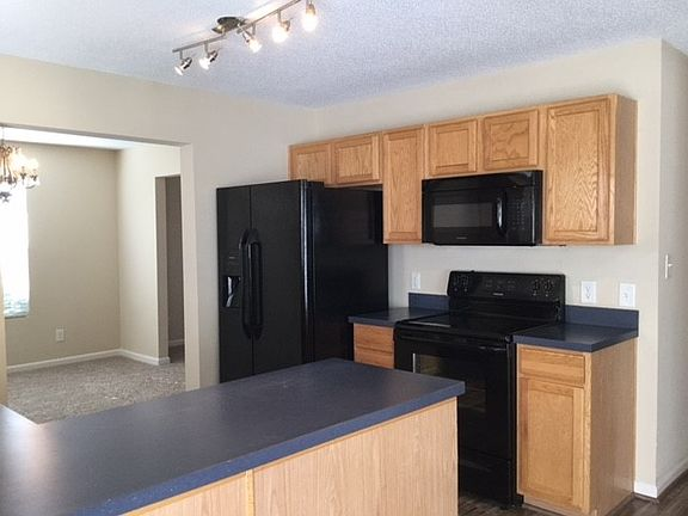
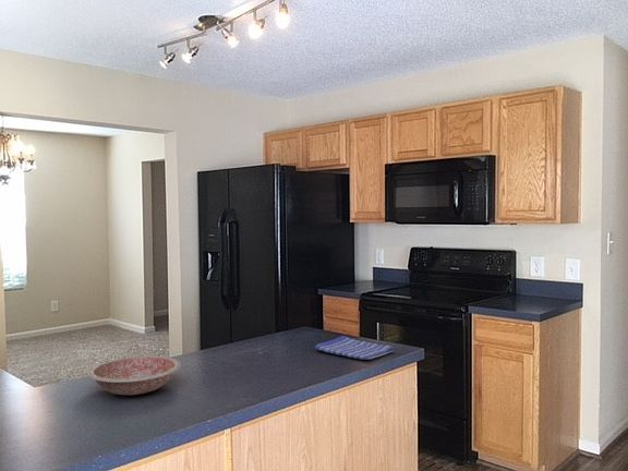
+ bowl (135, 378)
+ dish towel (353, 347)
